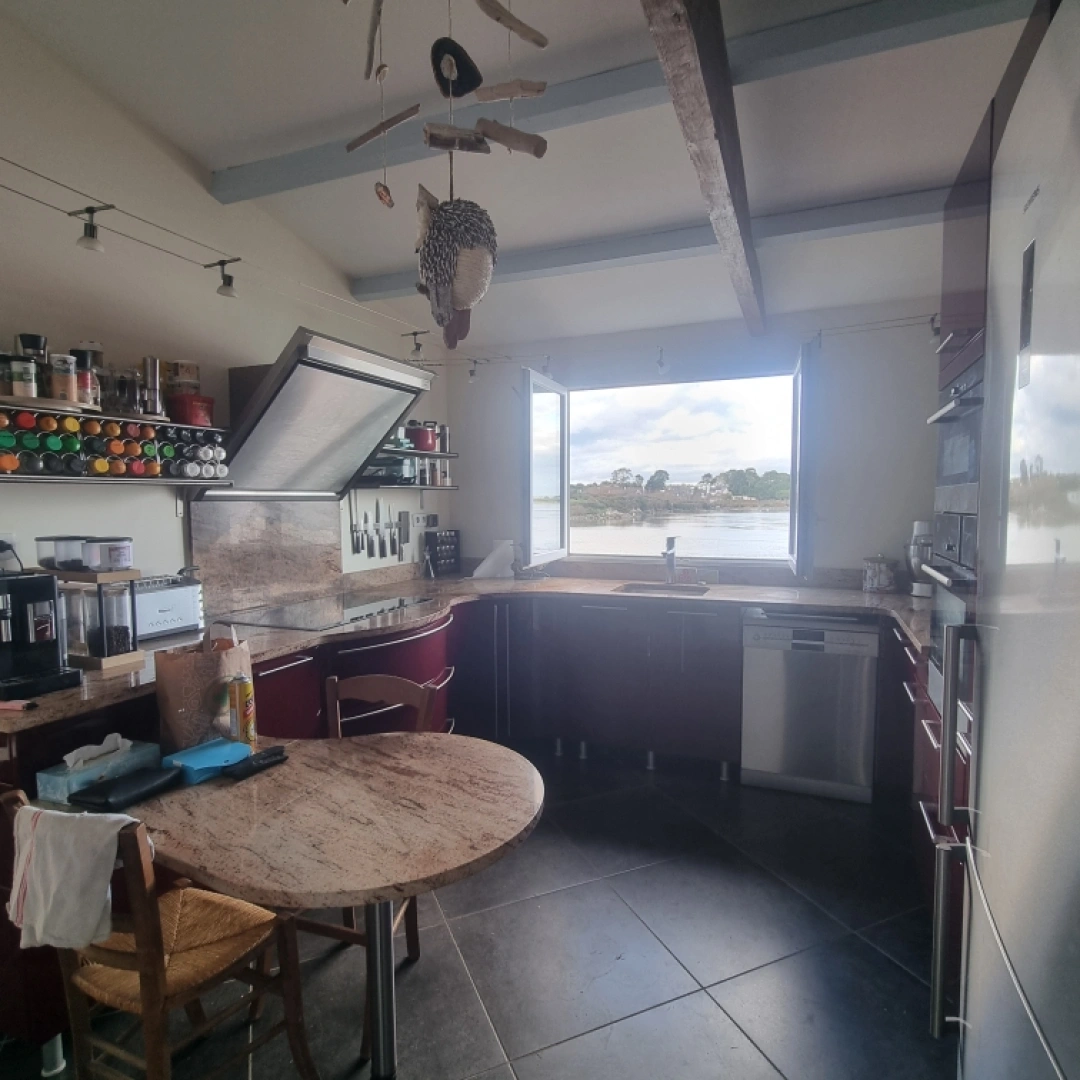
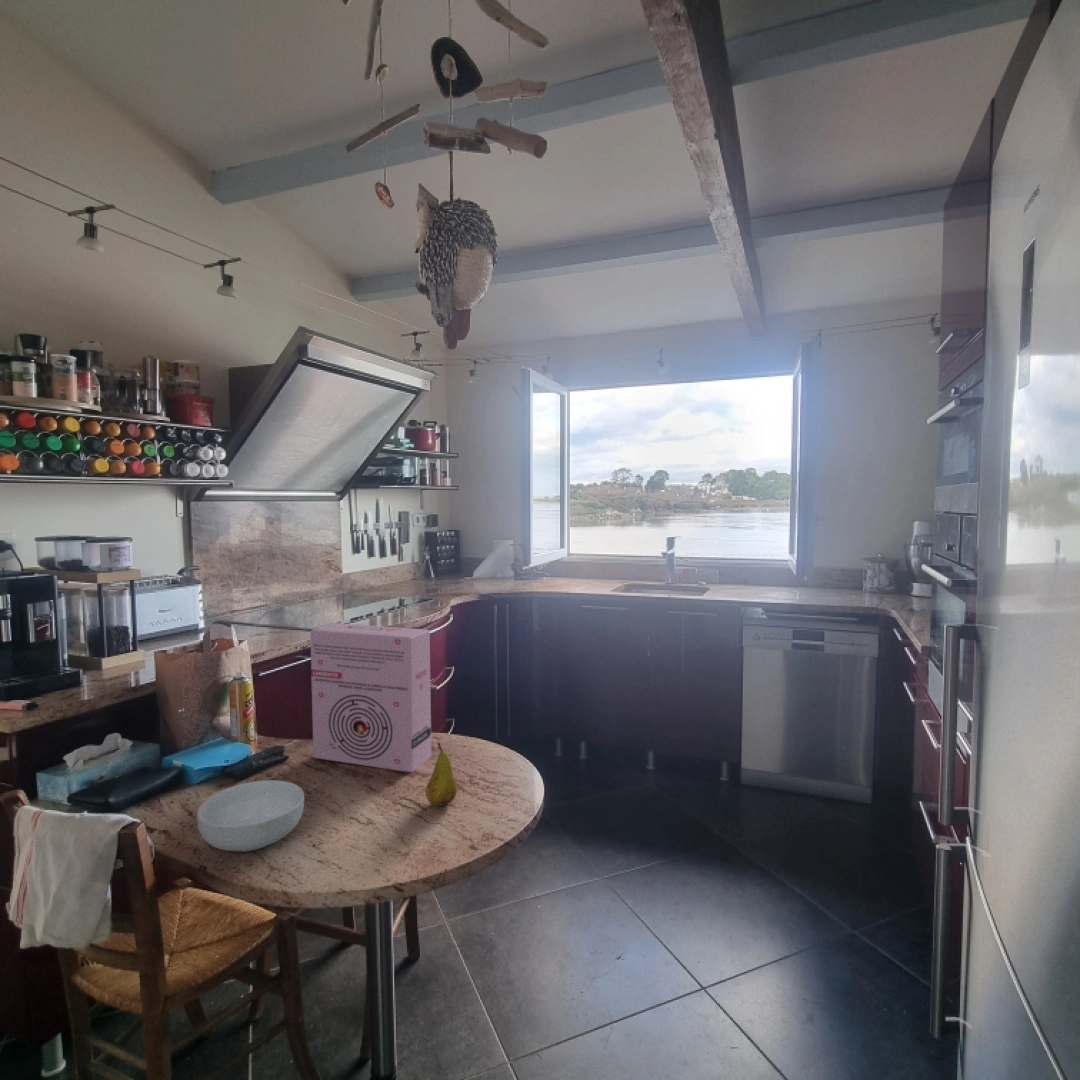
+ fruit (441, 772)
+ cereal box (371, 694)
+ cereal bowl (252, 820)
